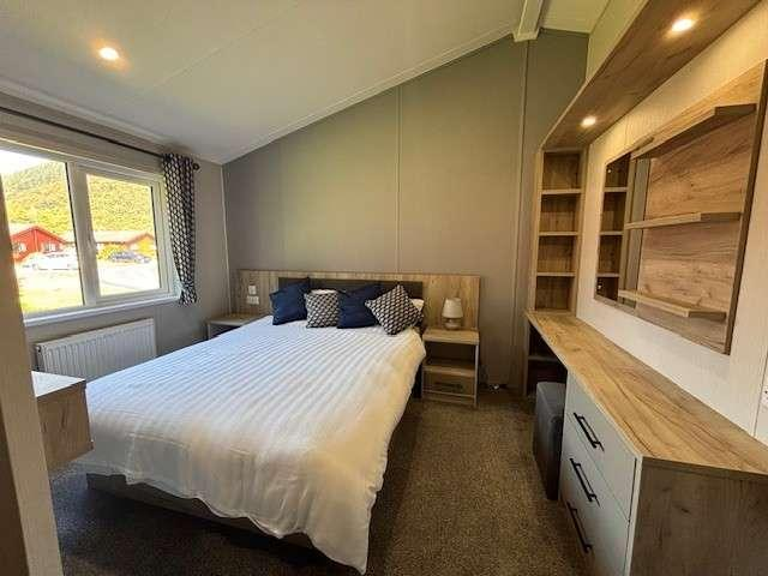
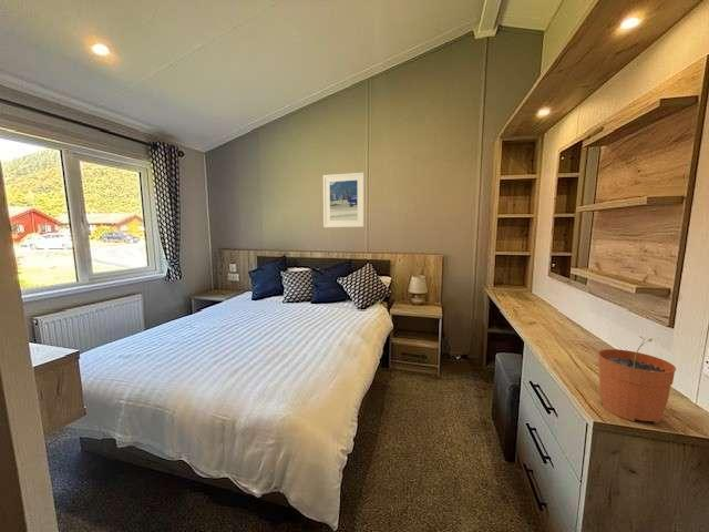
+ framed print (343, 201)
+ plant pot (633, 371)
